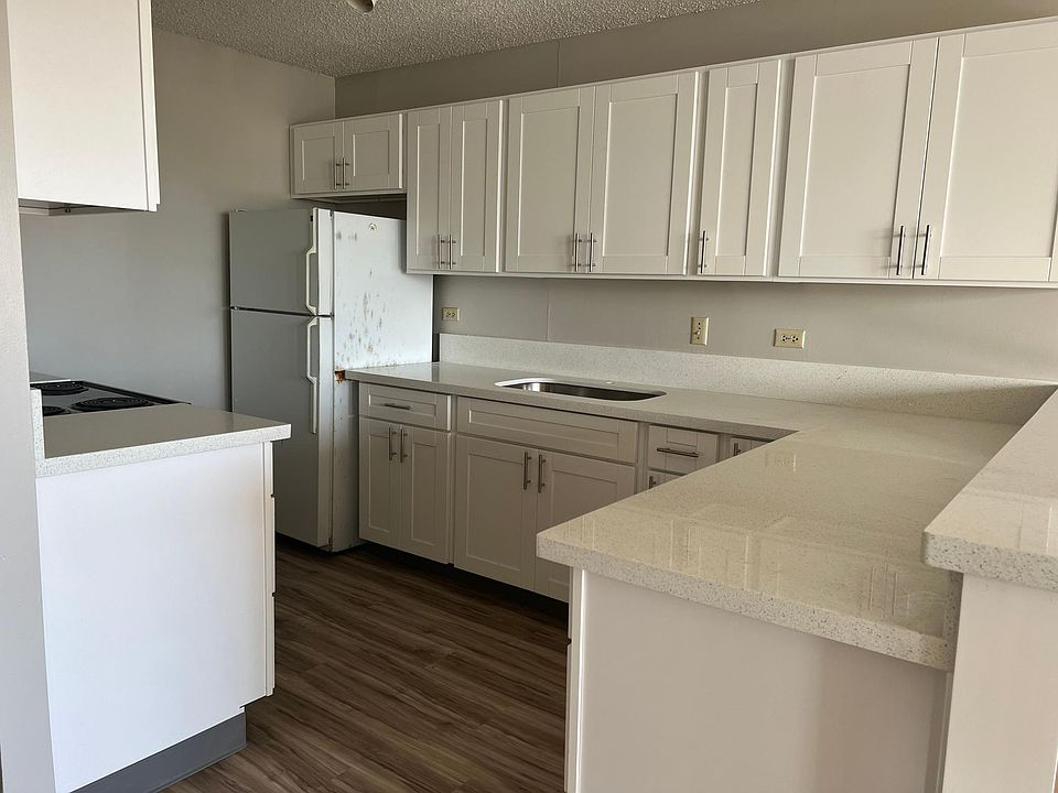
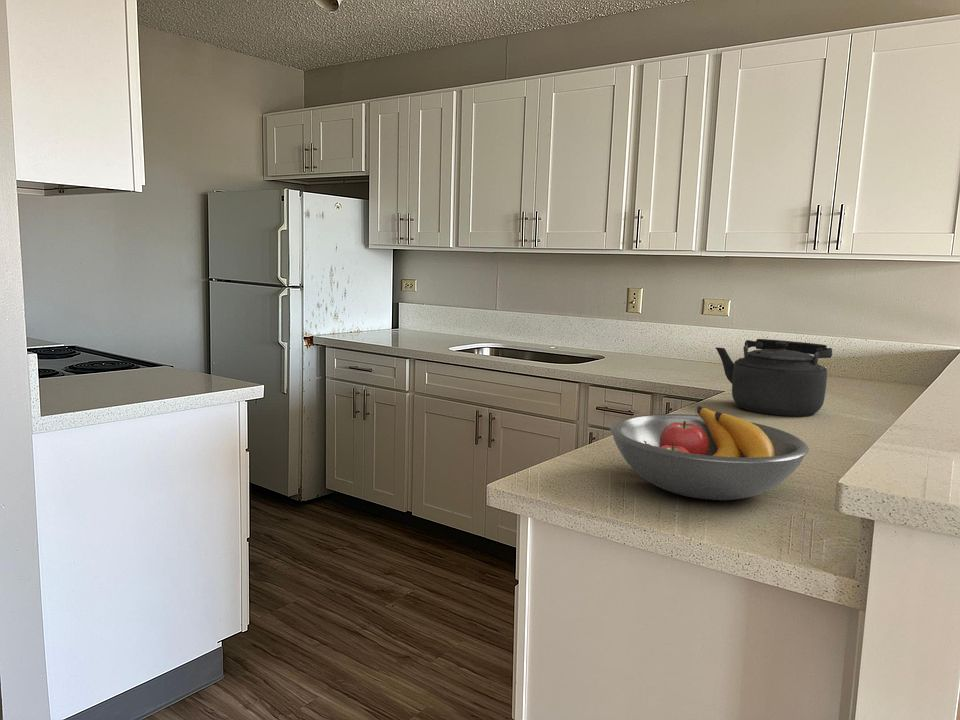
+ kettle (776, 374)
+ fruit bowl (704, 453)
